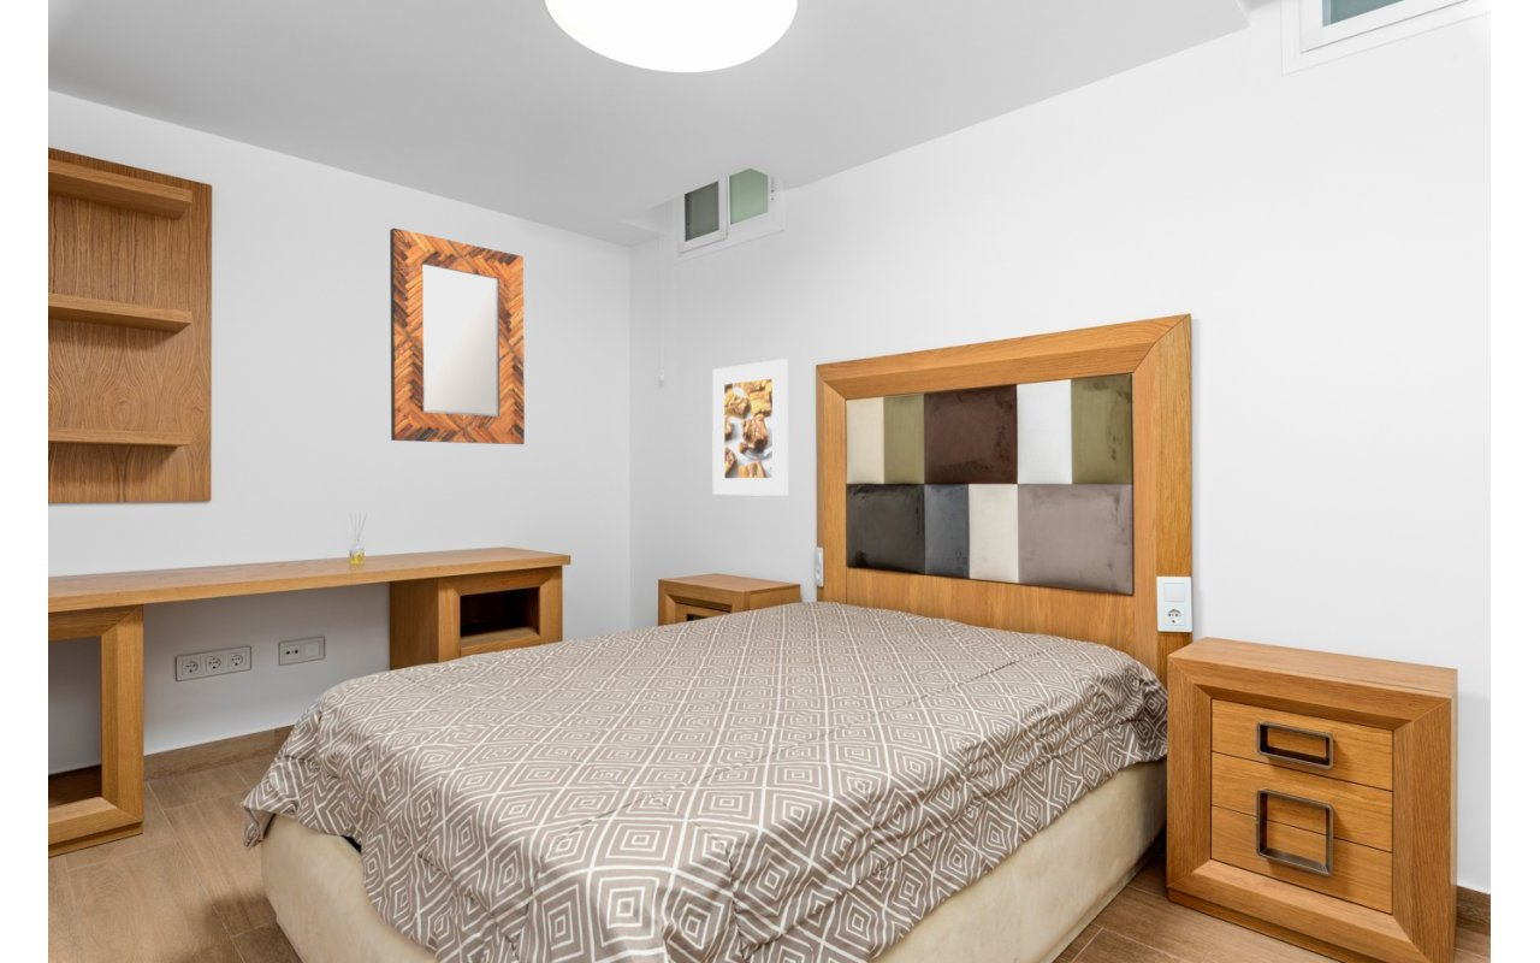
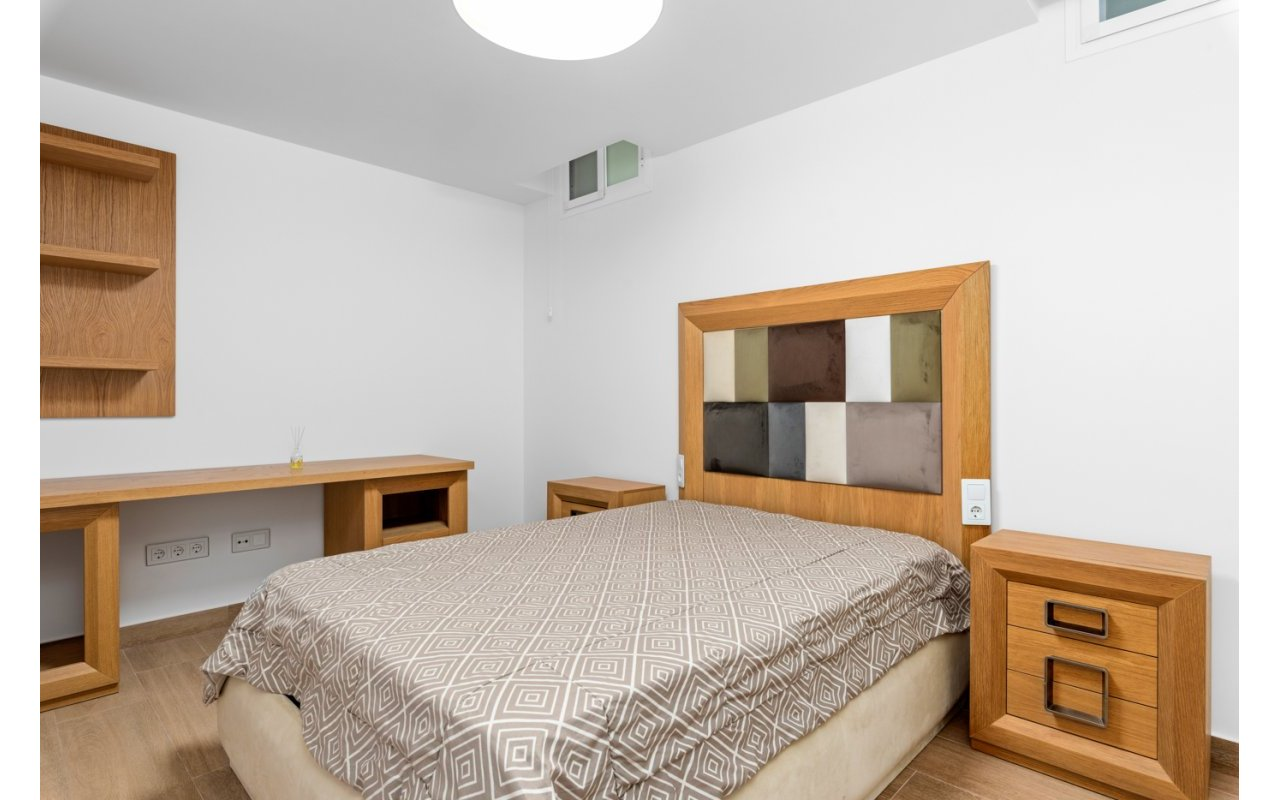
- home mirror (461, 343)
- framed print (748, 430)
